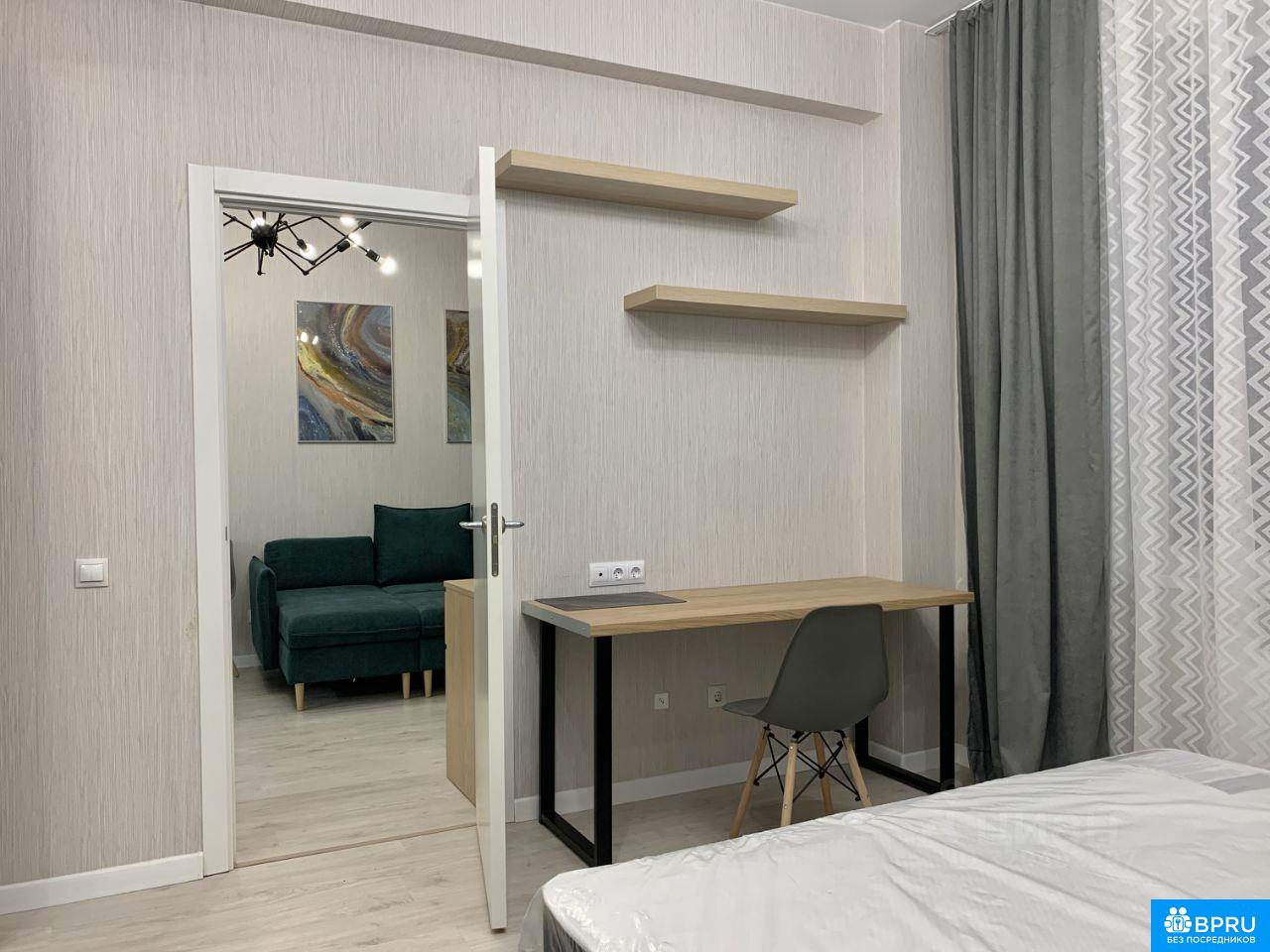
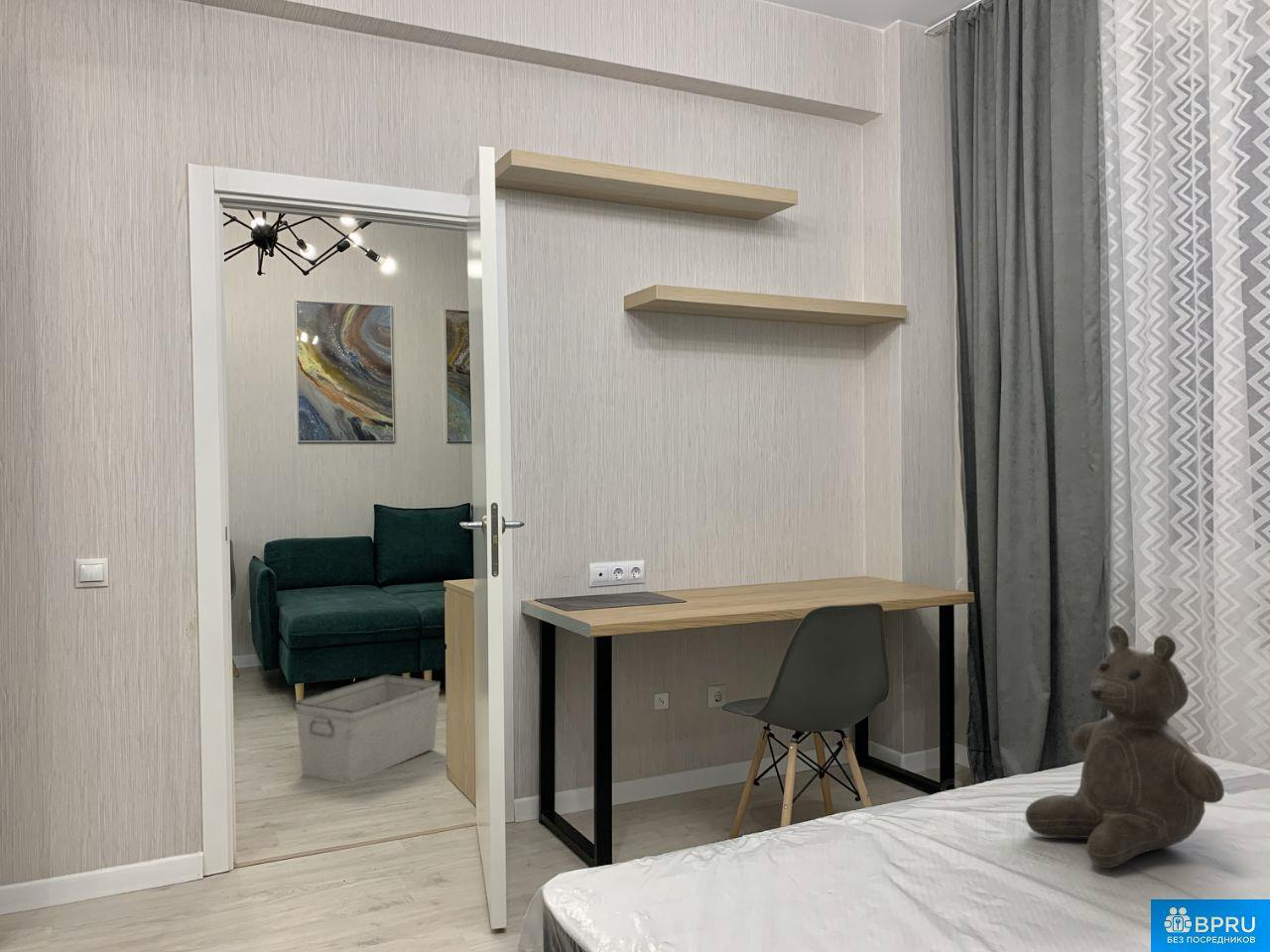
+ storage bin (371, 726)
+ teddy bear (1115, 738)
